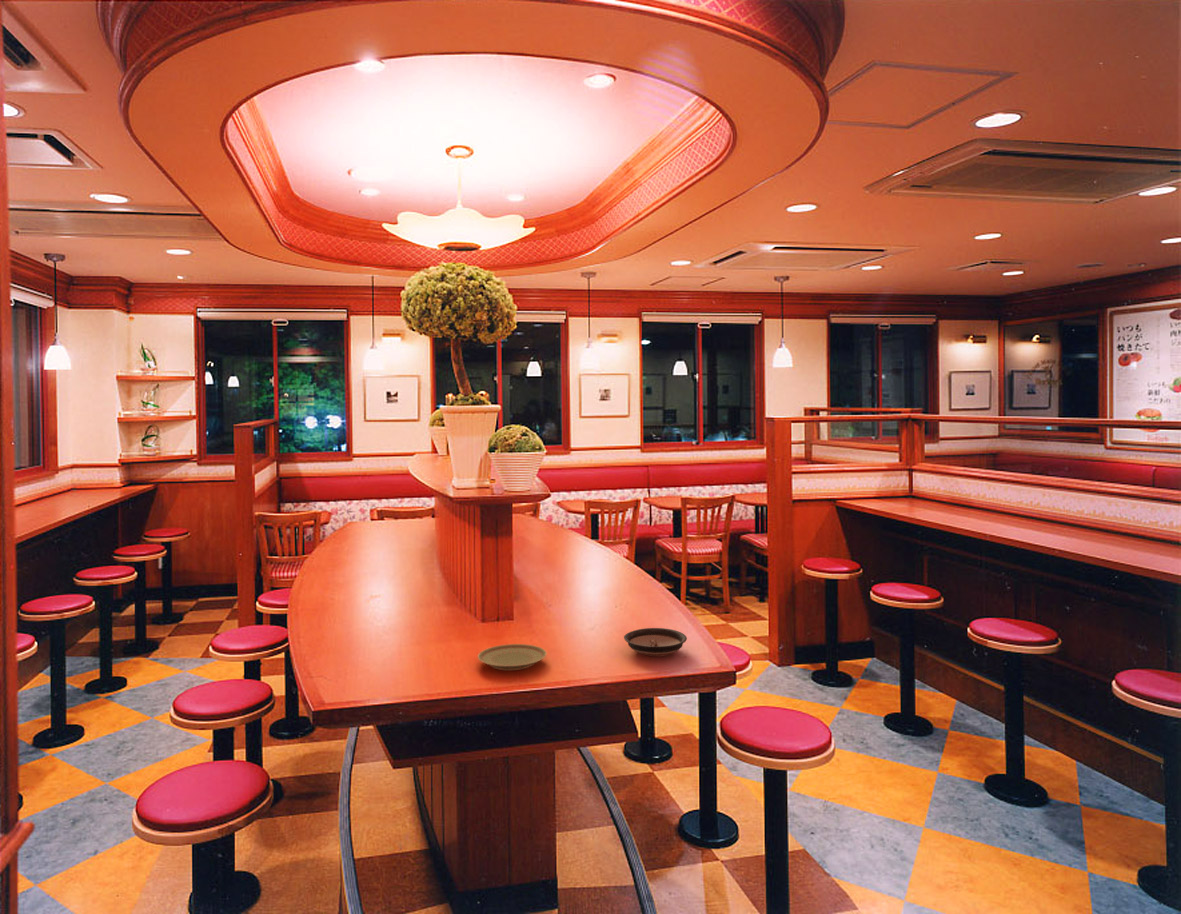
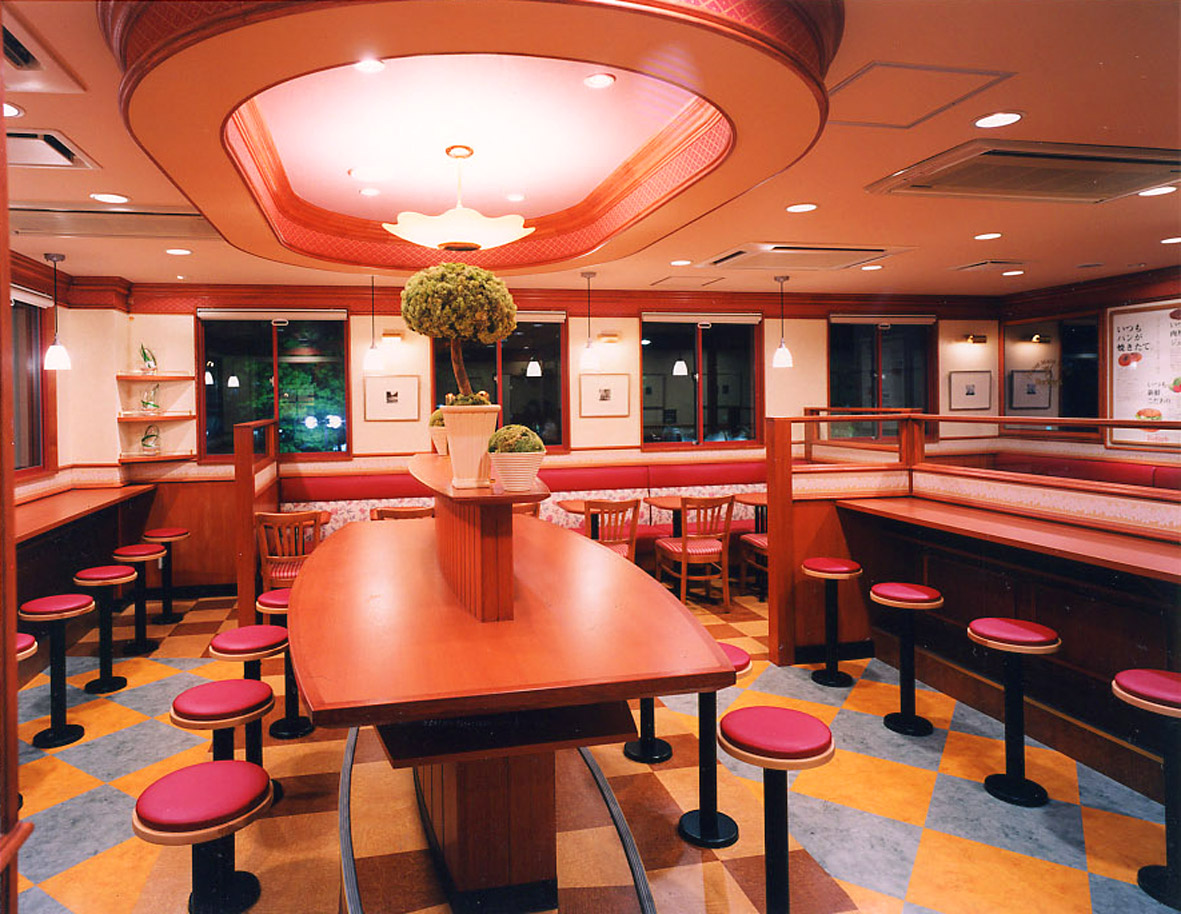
- plate (512, 658)
- saucer (655, 644)
